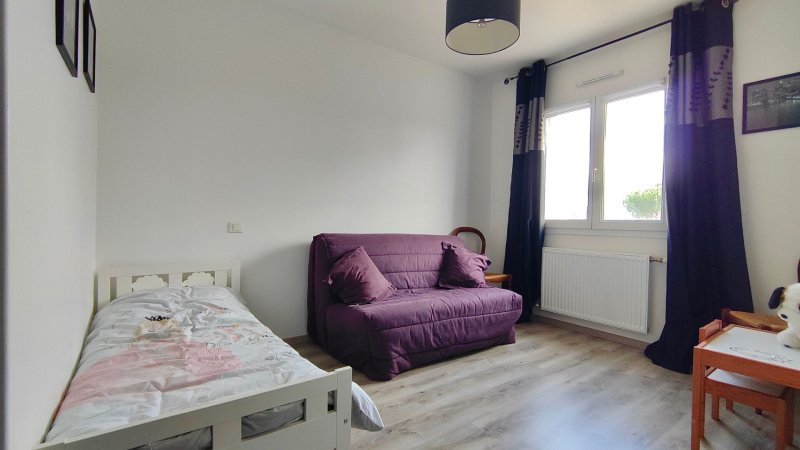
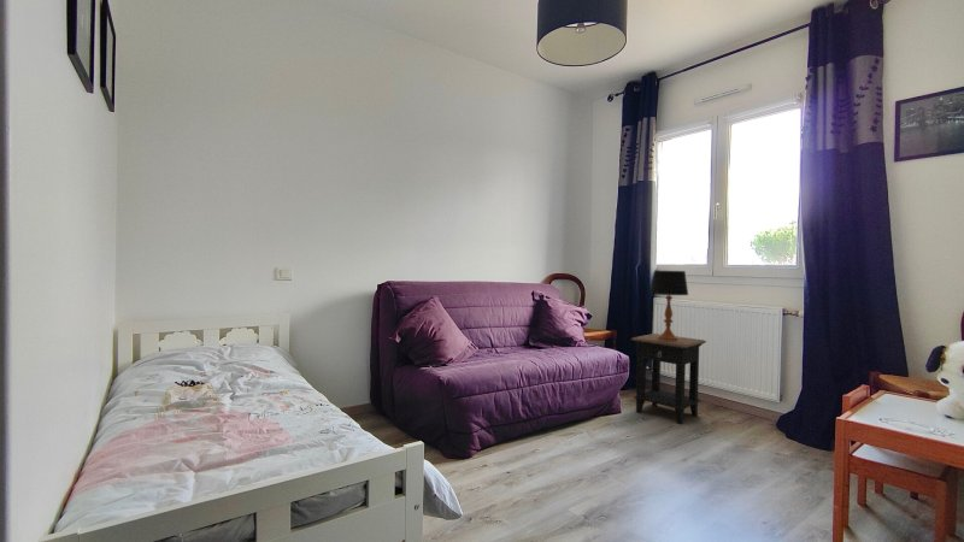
+ side table (659, 376)
+ table lamp (668, 305)
